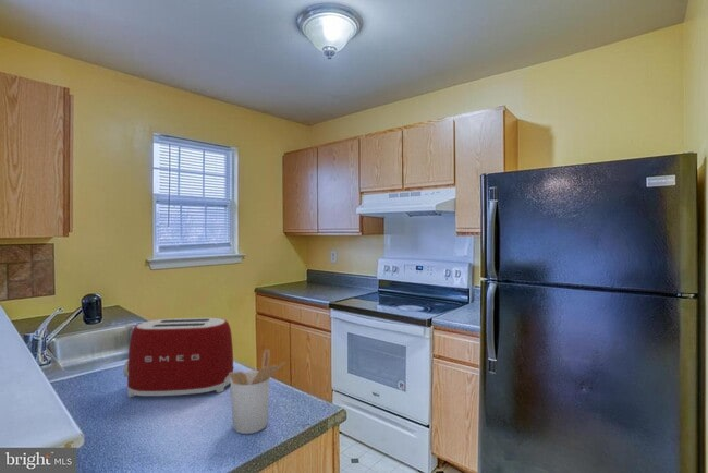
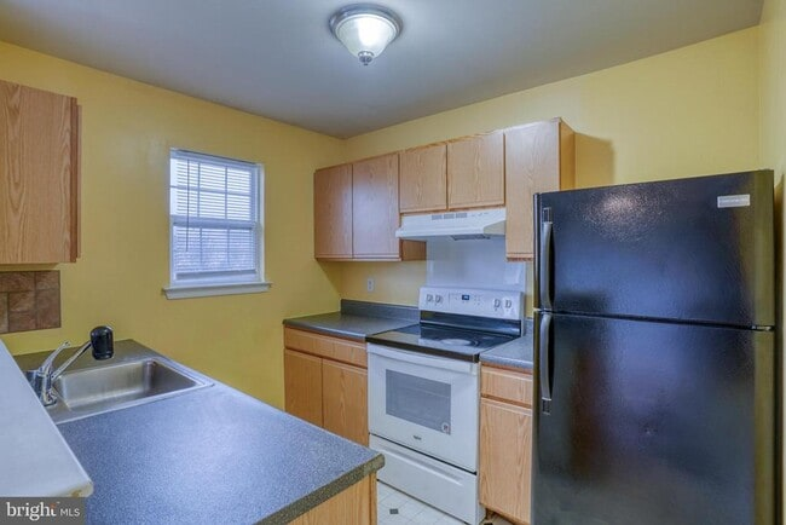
- utensil holder (257, 391)
- toaster (180, 354)
